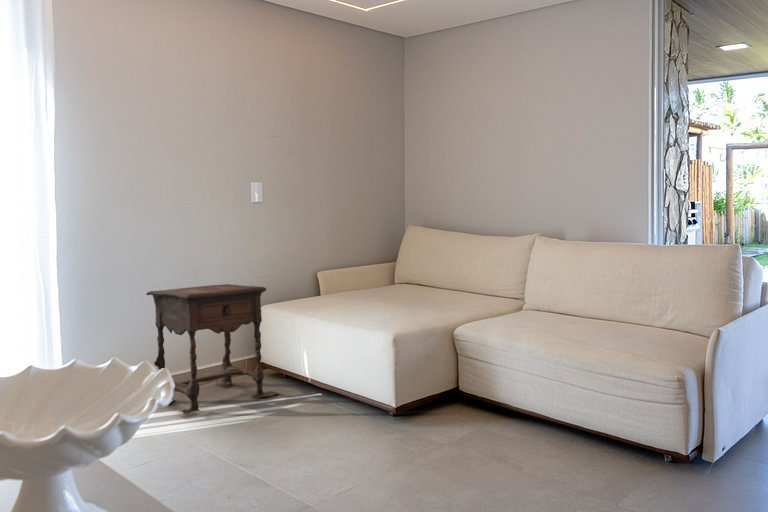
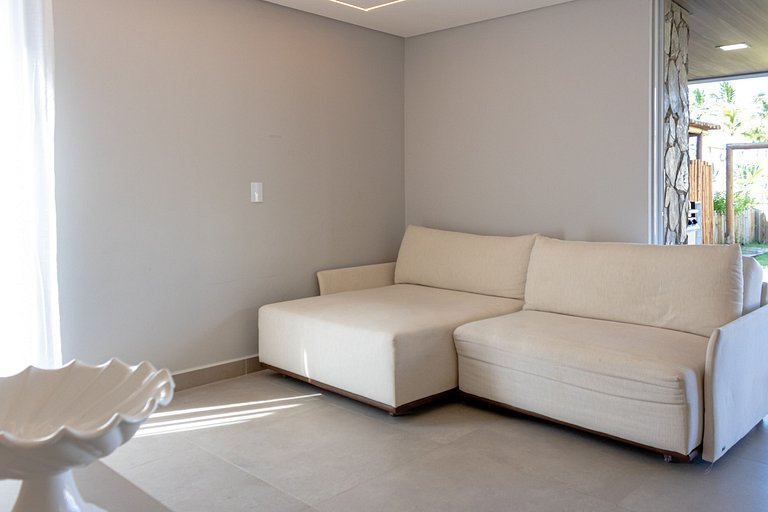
- side table (215, 332)
